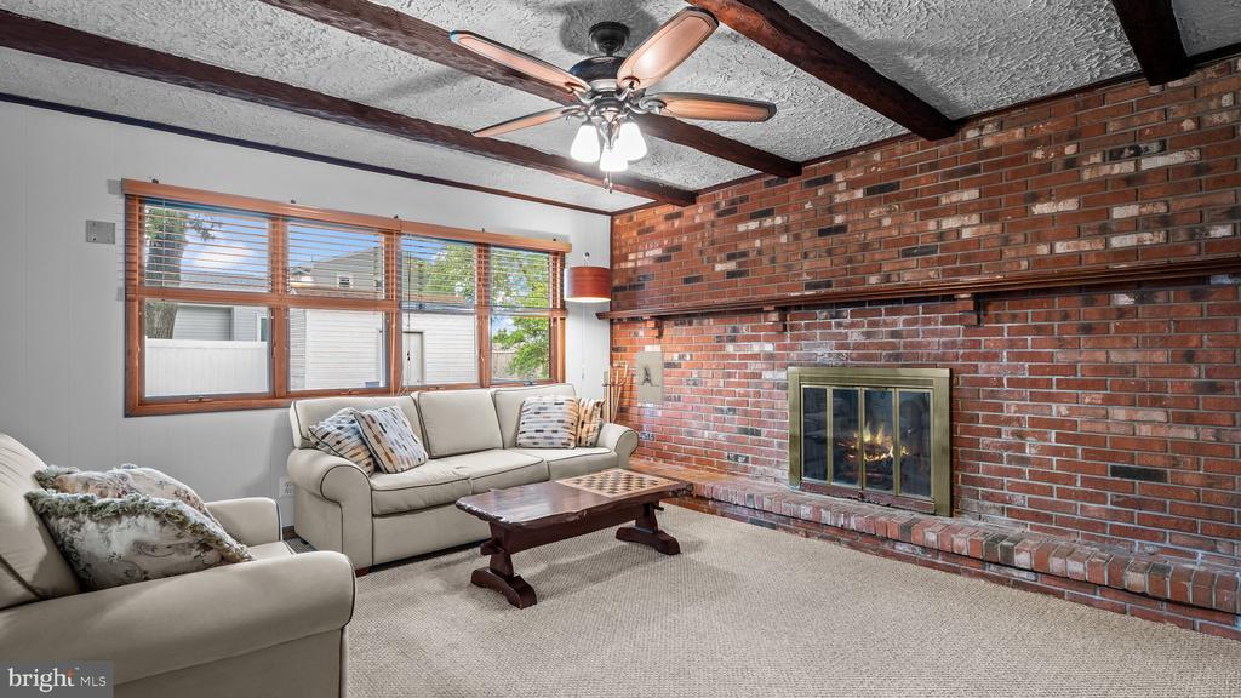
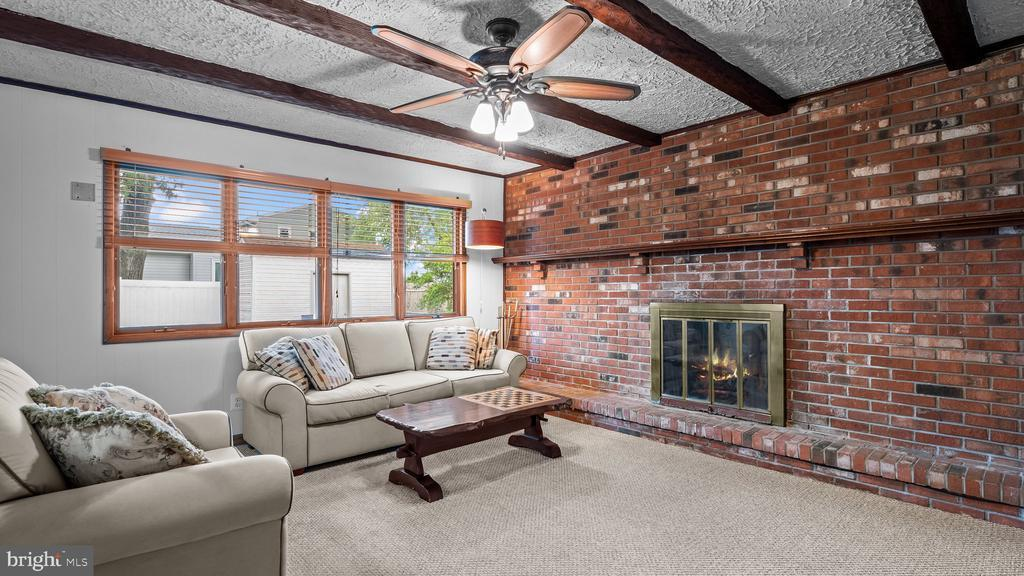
- wall sculpture (650, 377)
